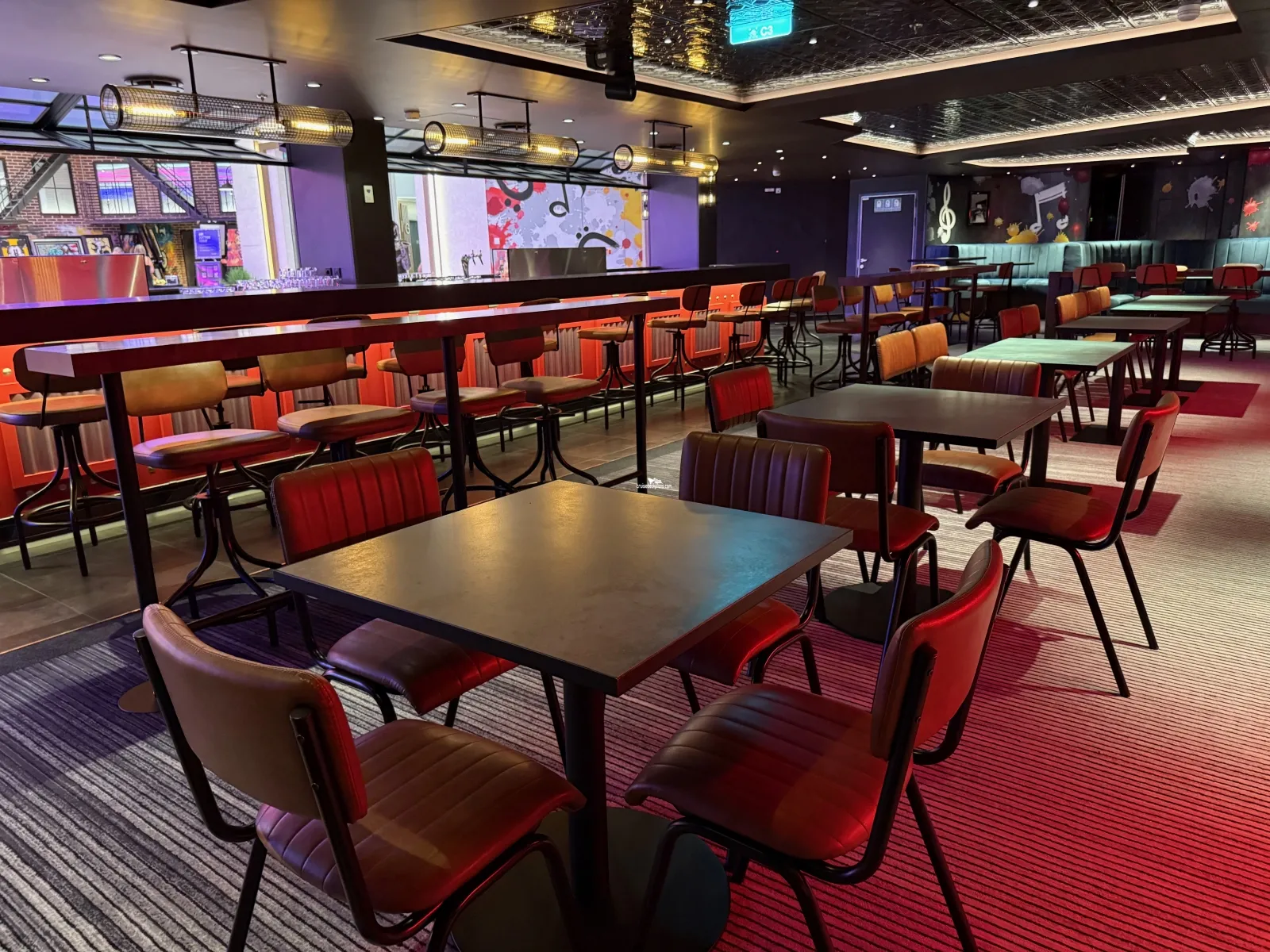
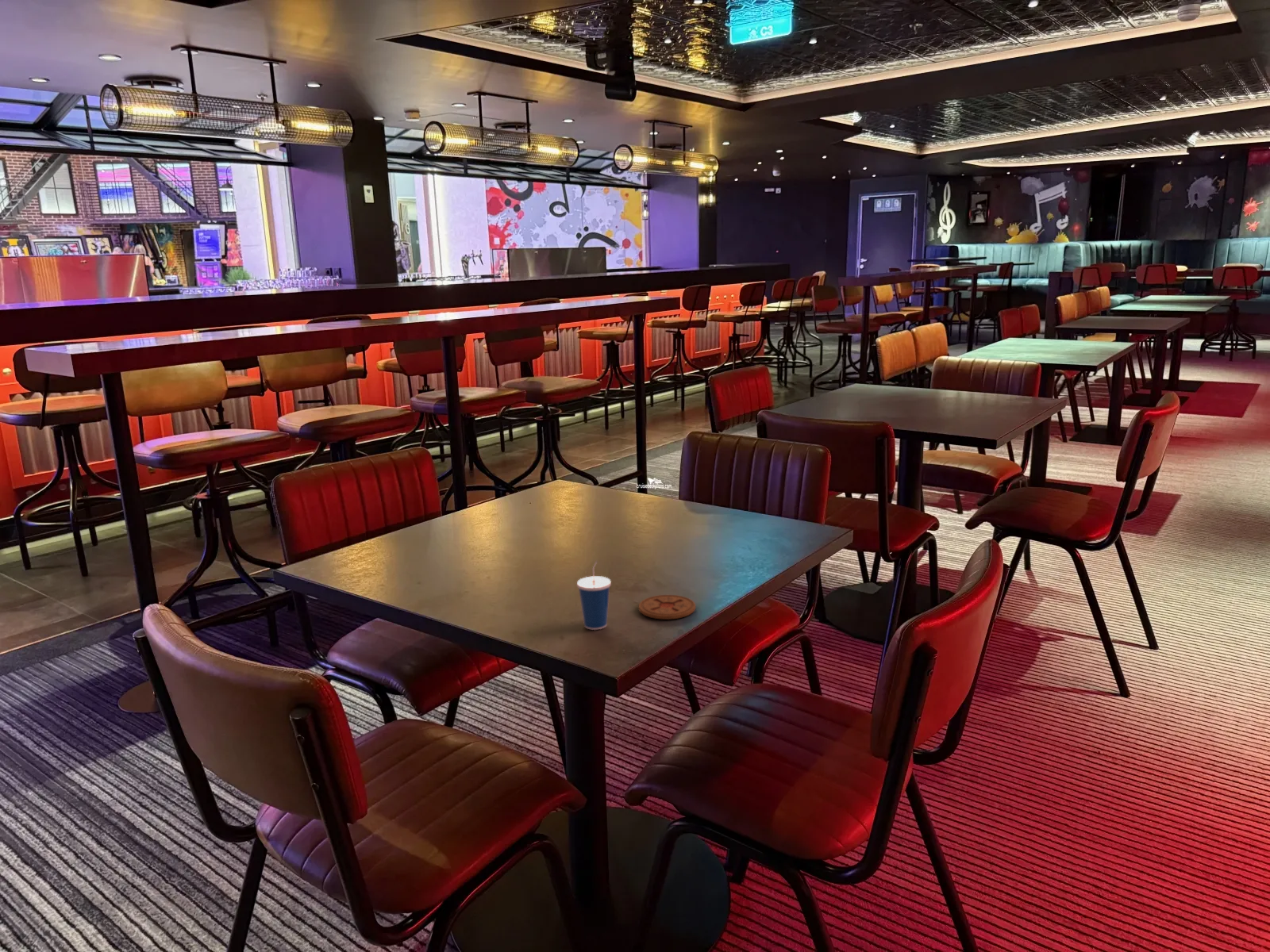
+ coaster (667, 606)
+ cup (594, 591)
